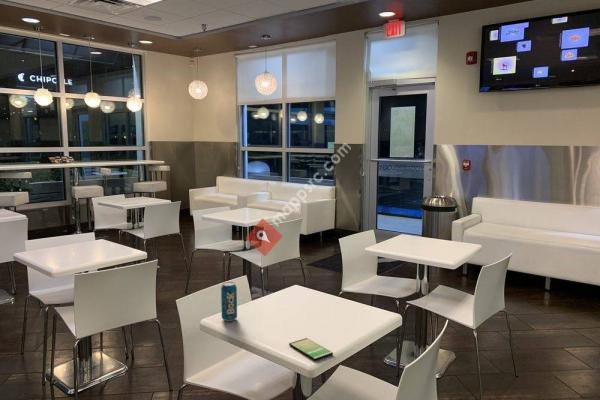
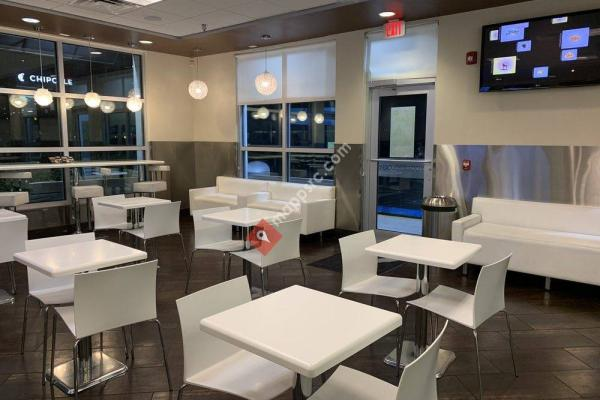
- beverage can (229, 301)
- smartphone (308, 348)
